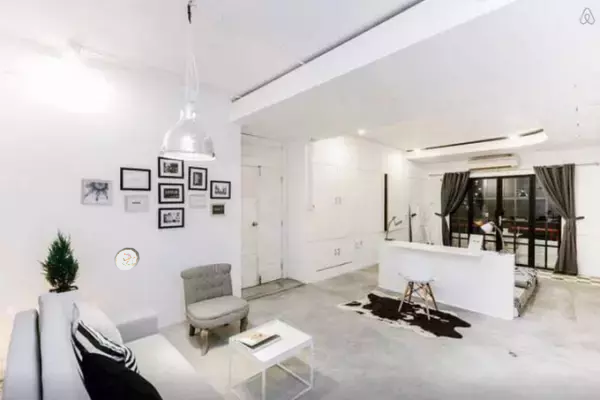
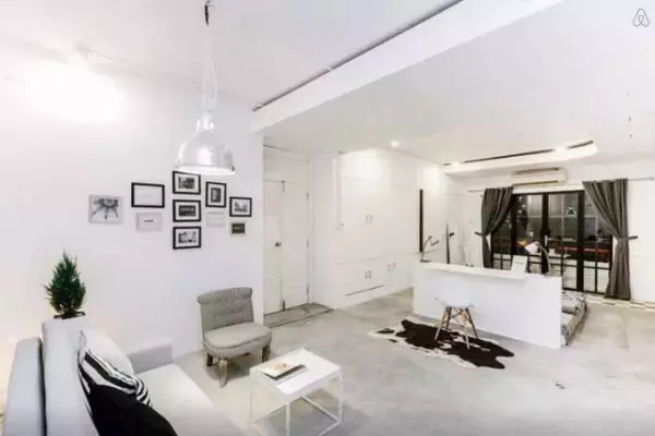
- decorative plate (127, 258)
